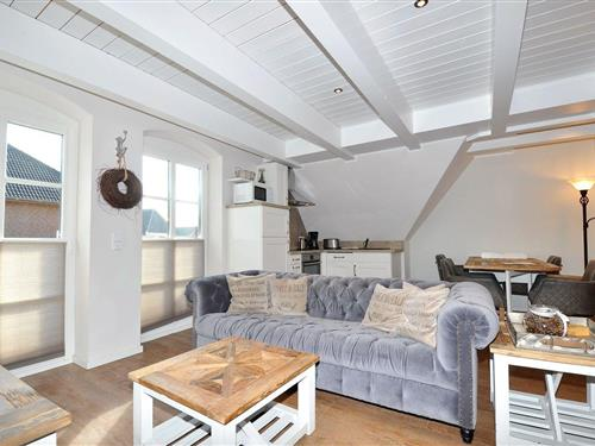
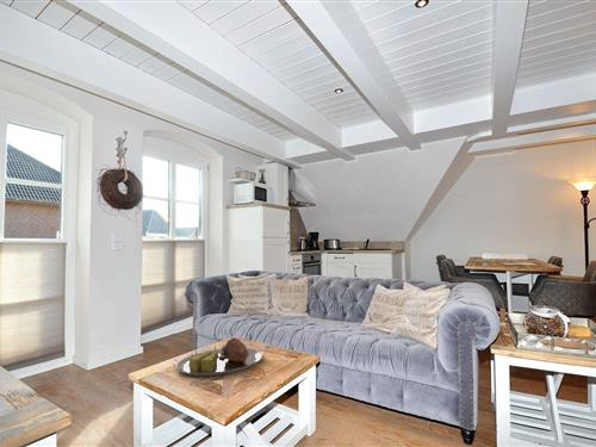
+ serving tray (221, 352)
